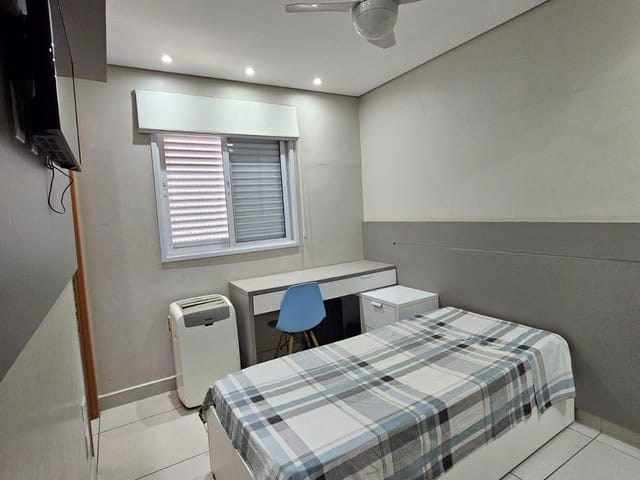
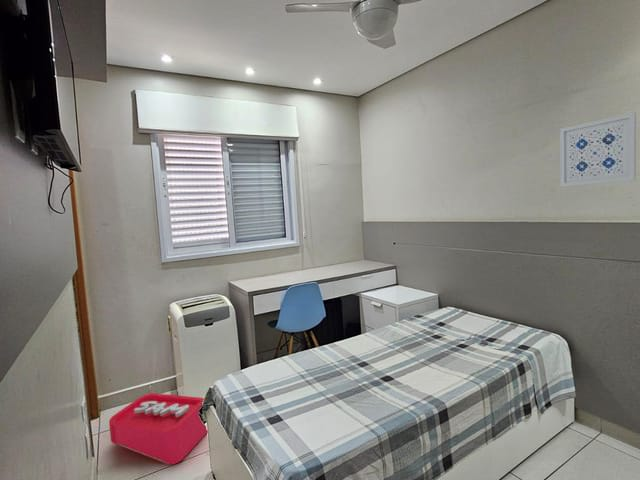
+ storage bin (162, 418)
+ wall art (595, 152)
